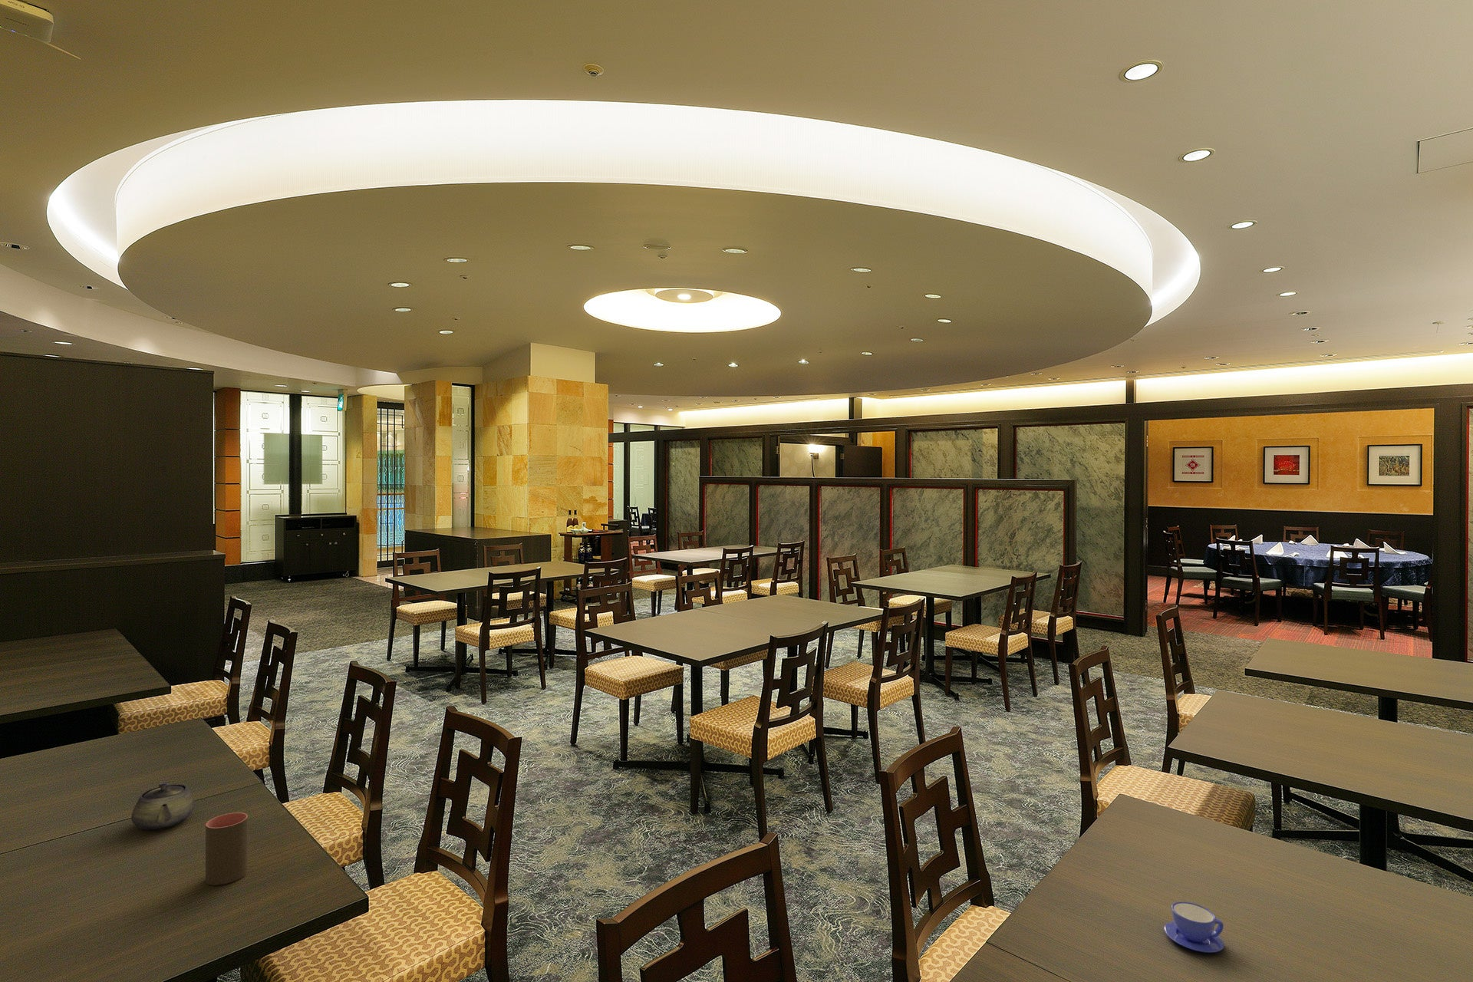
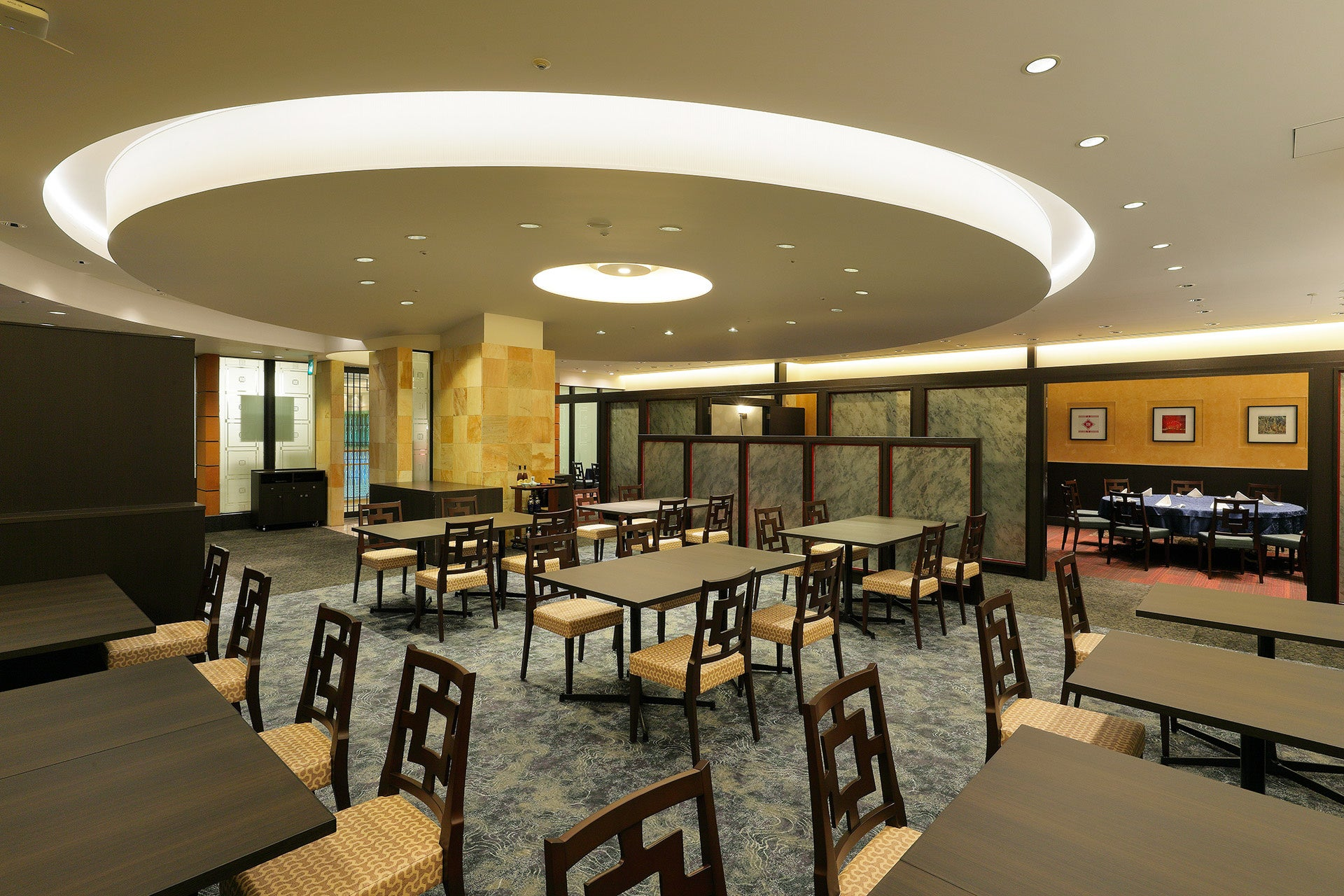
- teapot (163, 803)
- teacup (1194, 926)
- cup (226, 848)
